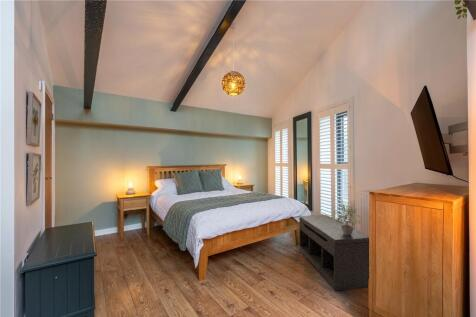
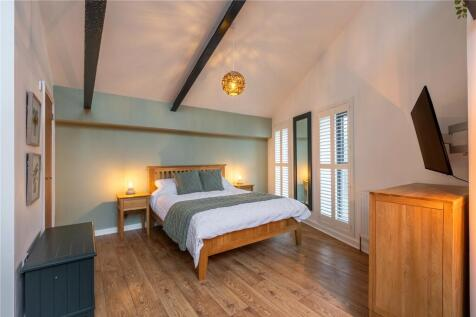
- potted plant (346, 217)
- bench (330, 246)
